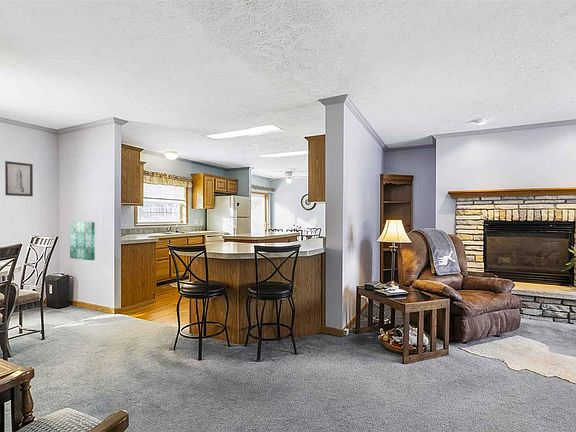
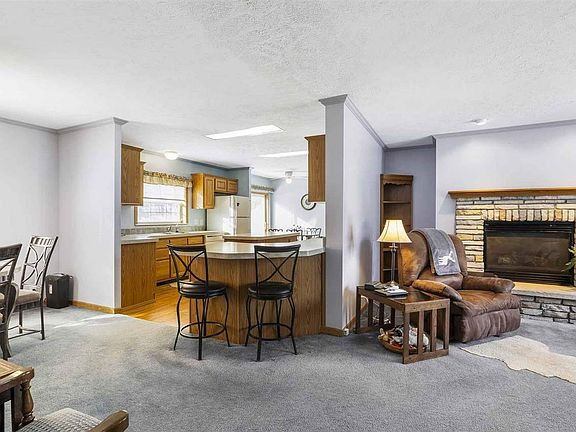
- wall art (82, 240)
- wall art (19, 179)
